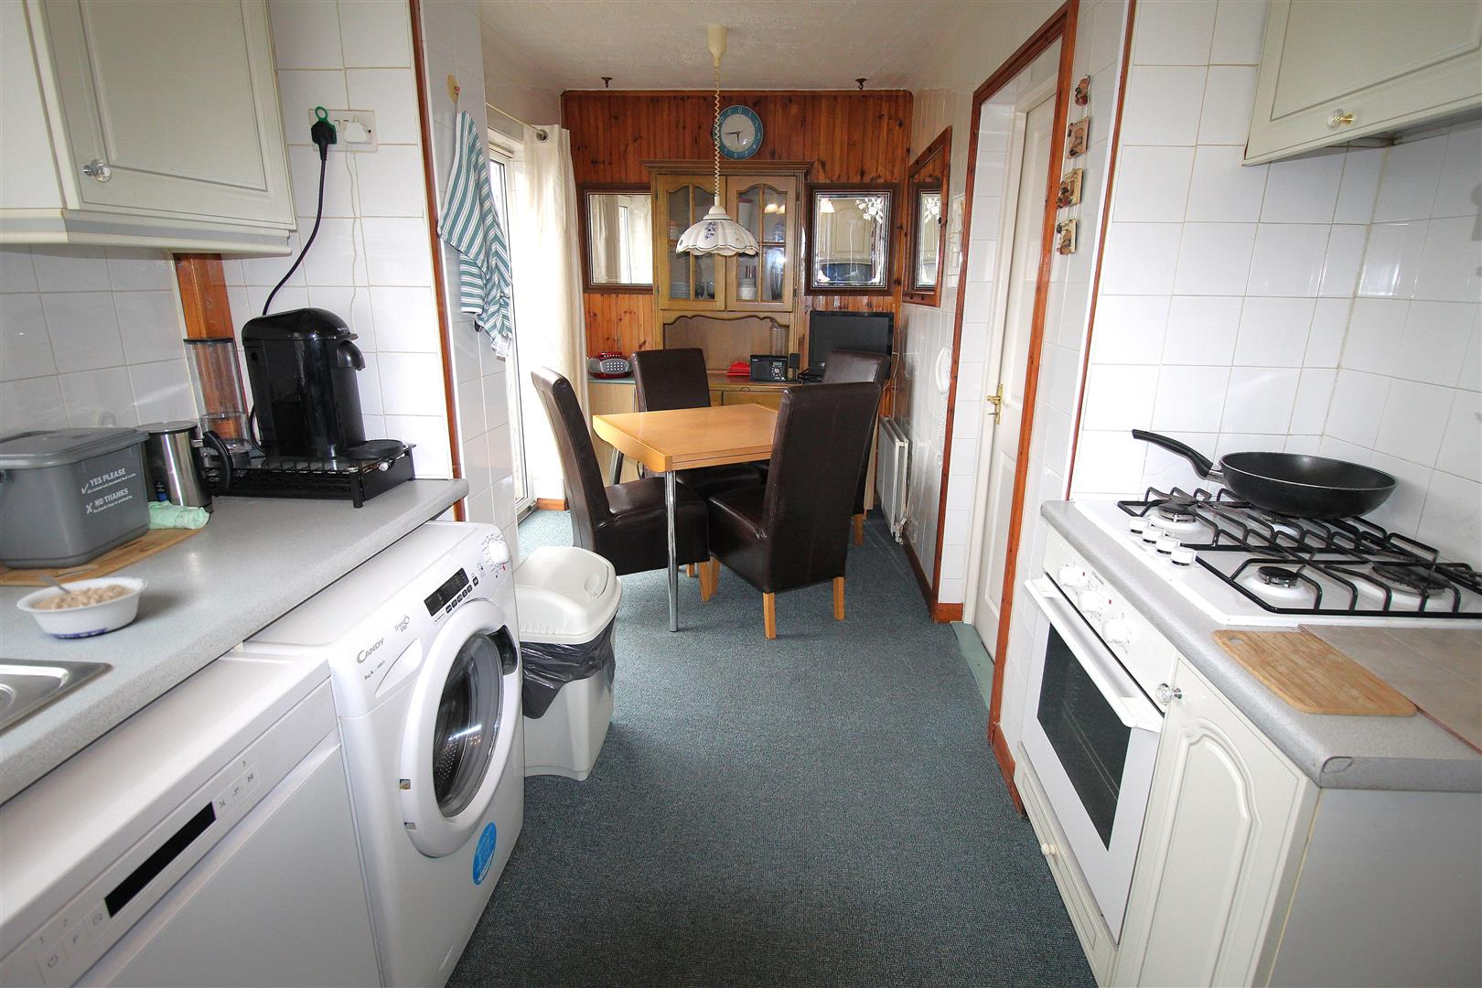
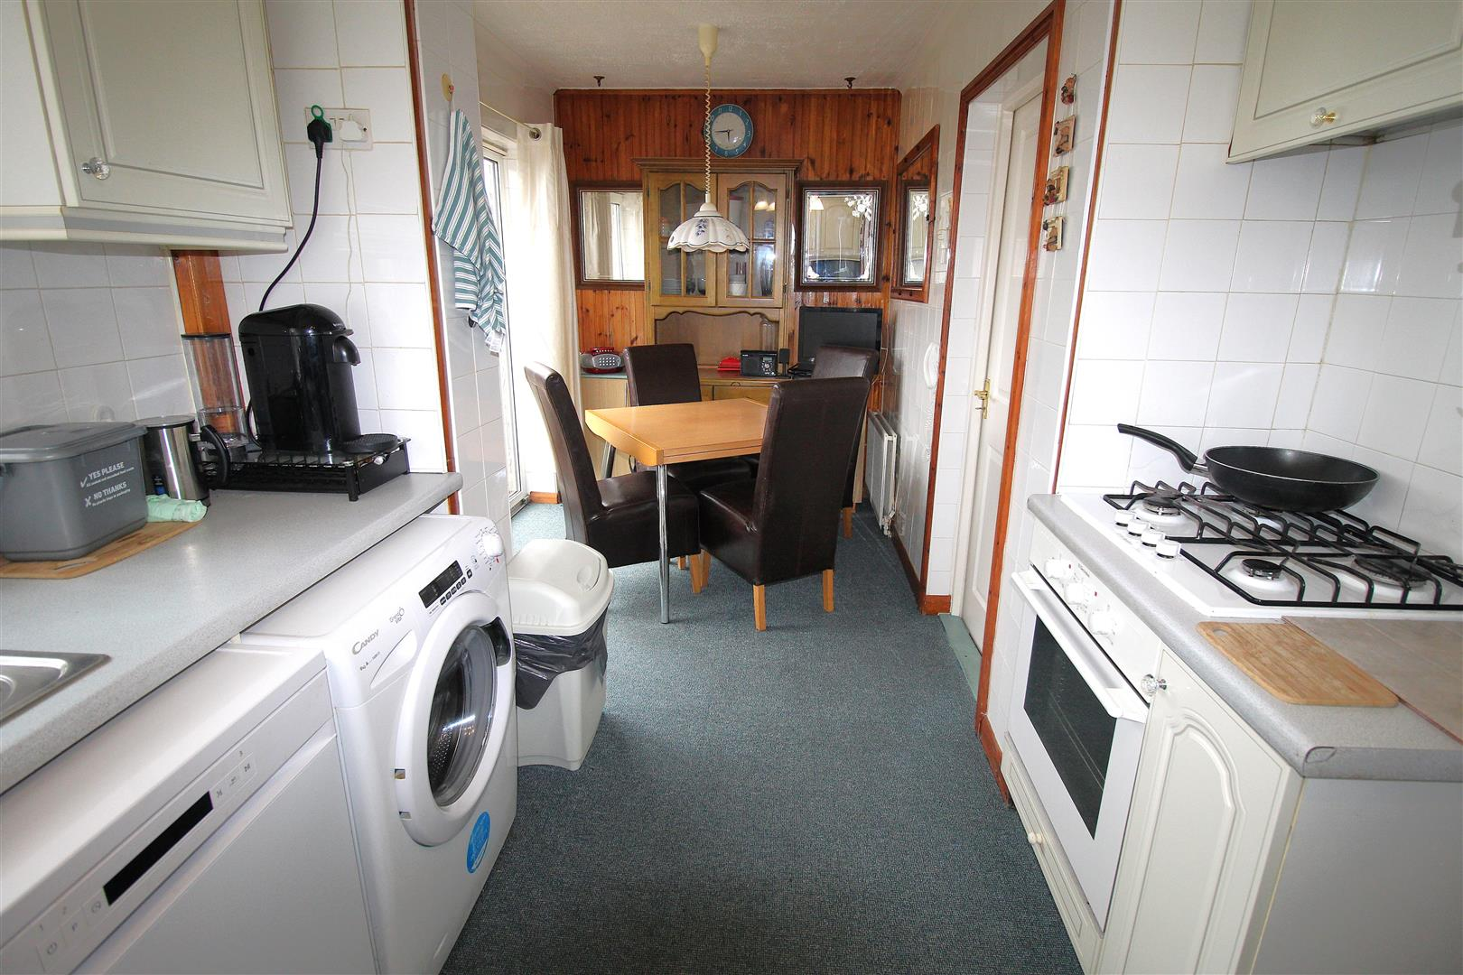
- legume (83, 605)
